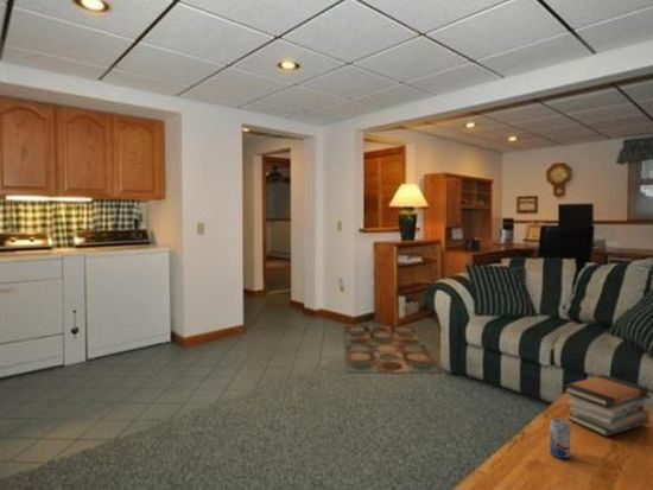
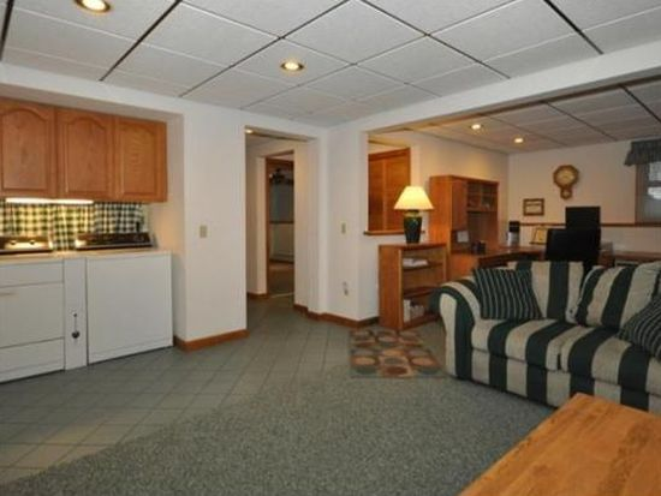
- book stack (606, 403)
- beverage can (559, 437)
